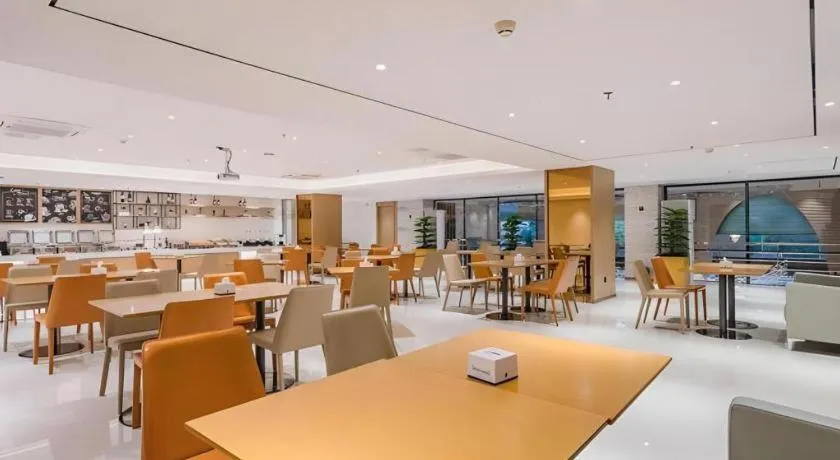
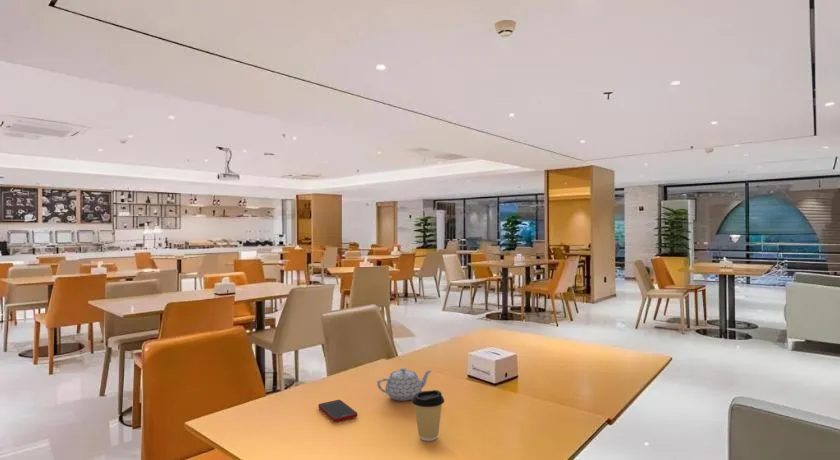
+ cell phone (337, 410)
+ teapot (405, 382)
+ coffee cup (428, 415)
